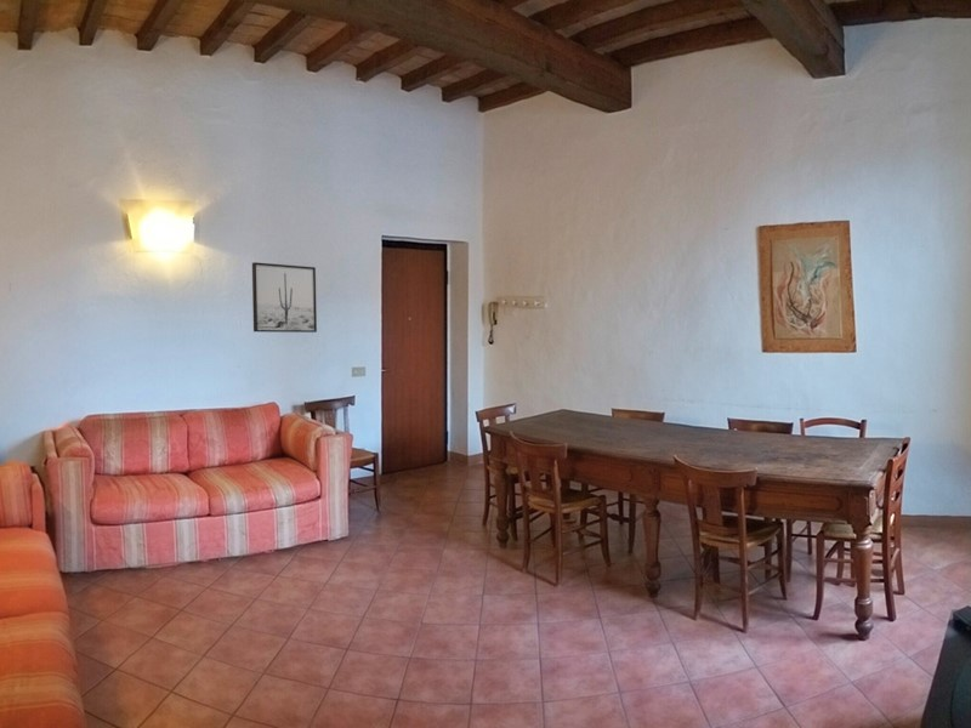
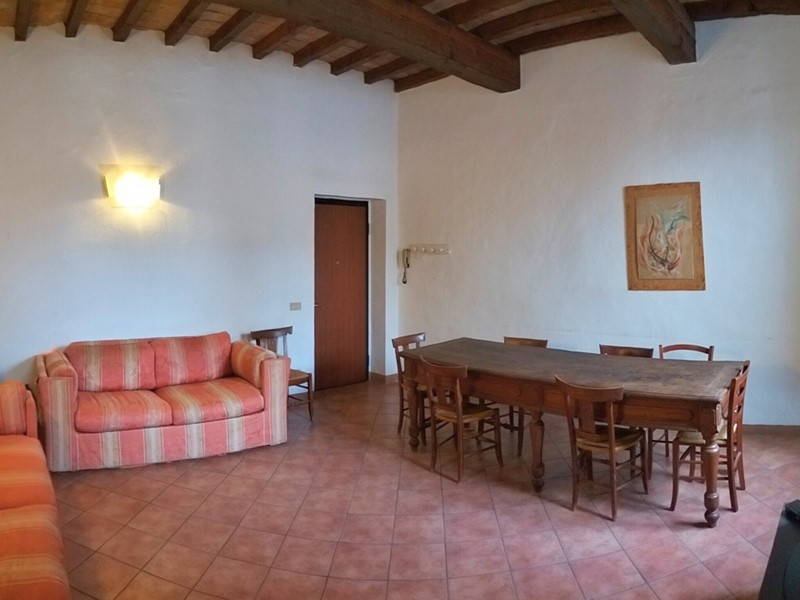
- wall art (285, 298)
